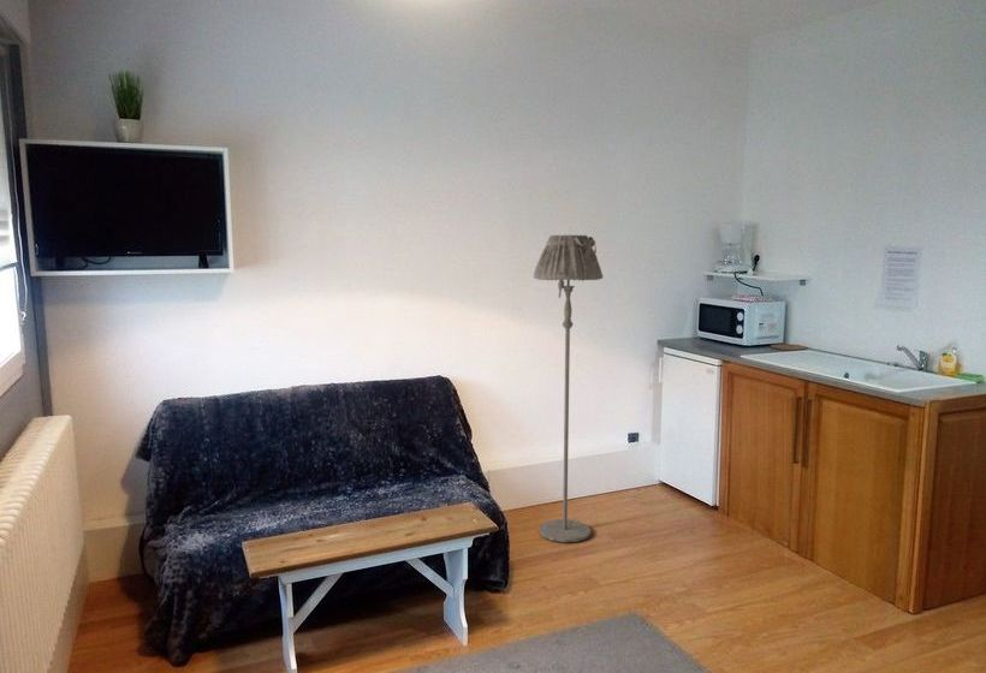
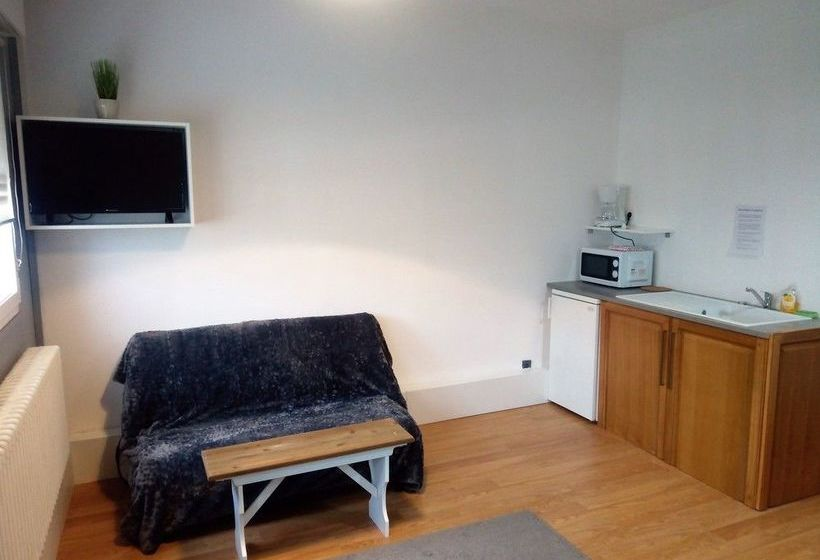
- floor lamp (566, 387)
